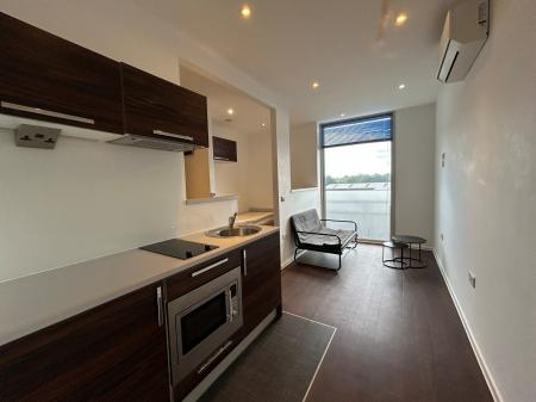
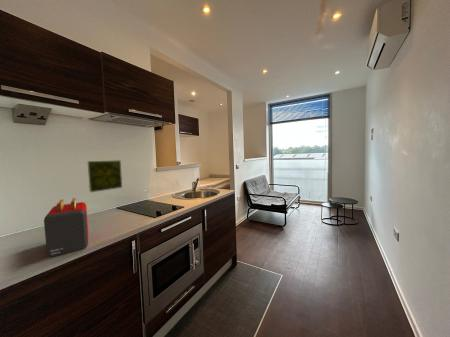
+ decorative tile (106, 175)
+ toaster (68, 222)
